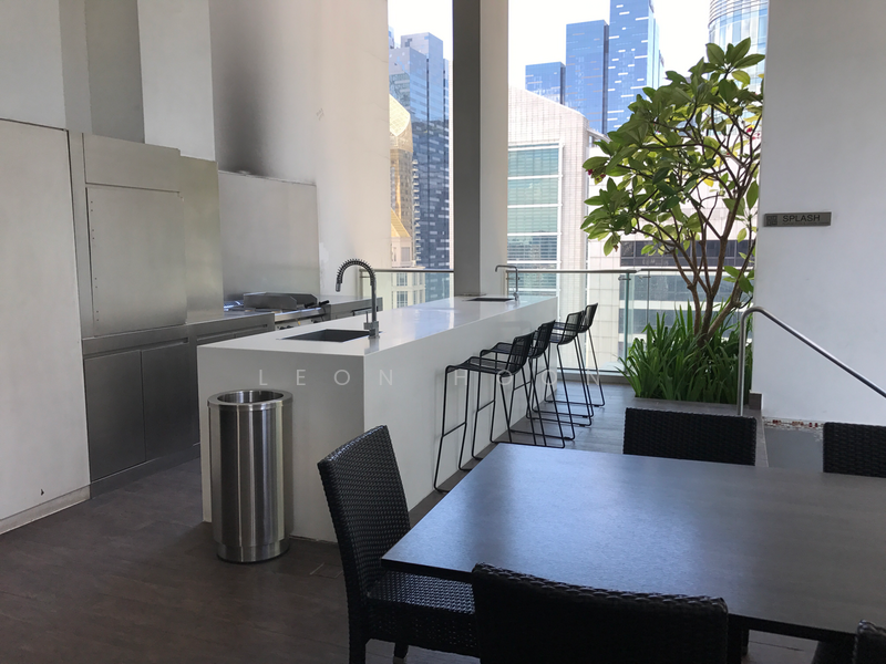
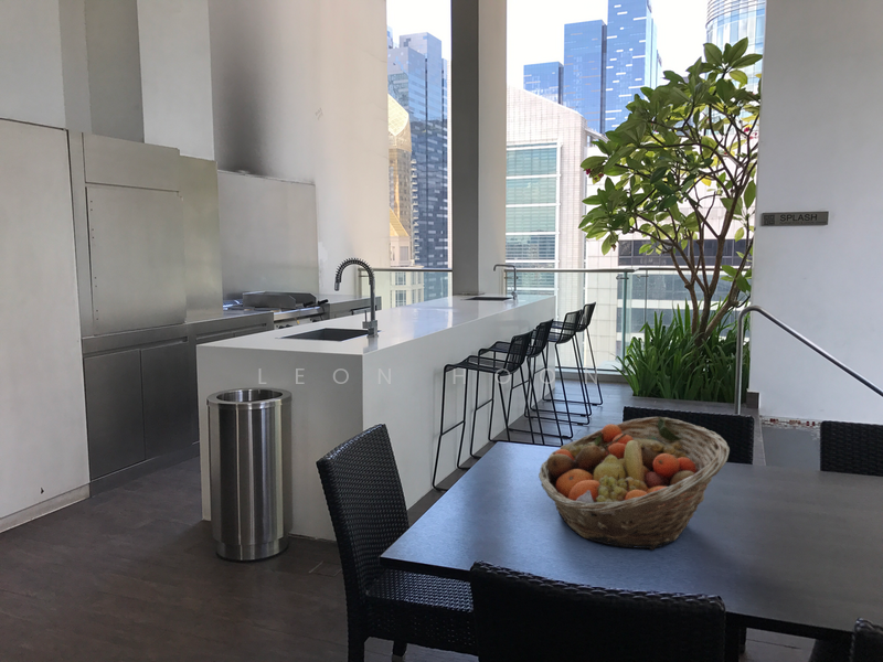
+ fruit basket (628, 474)
